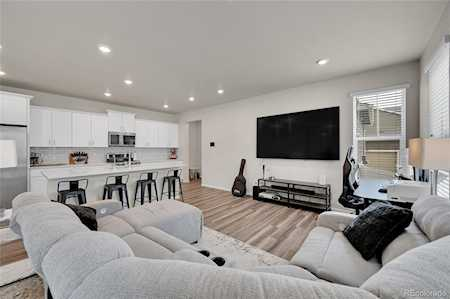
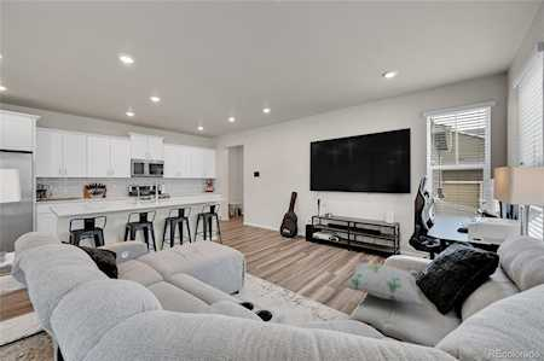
+ decorative pillow (383, 279)
